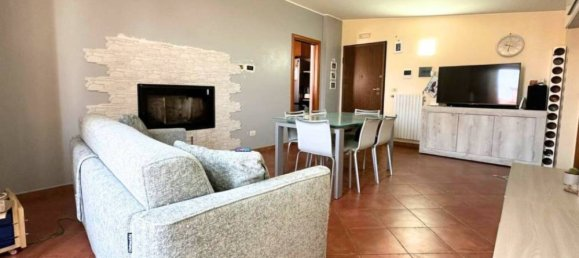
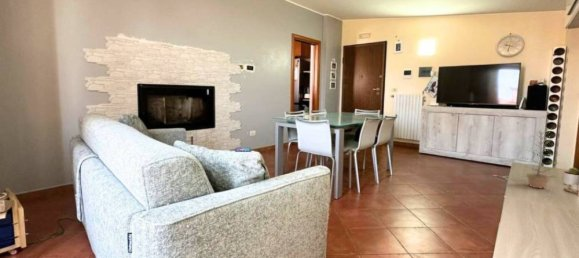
+ plant (542, 157)
